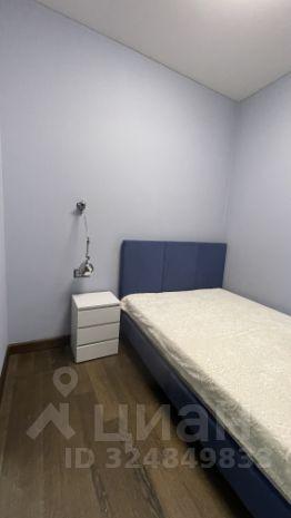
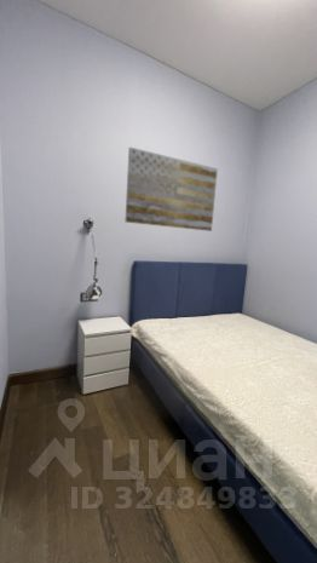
+ wall art (174, 193)
